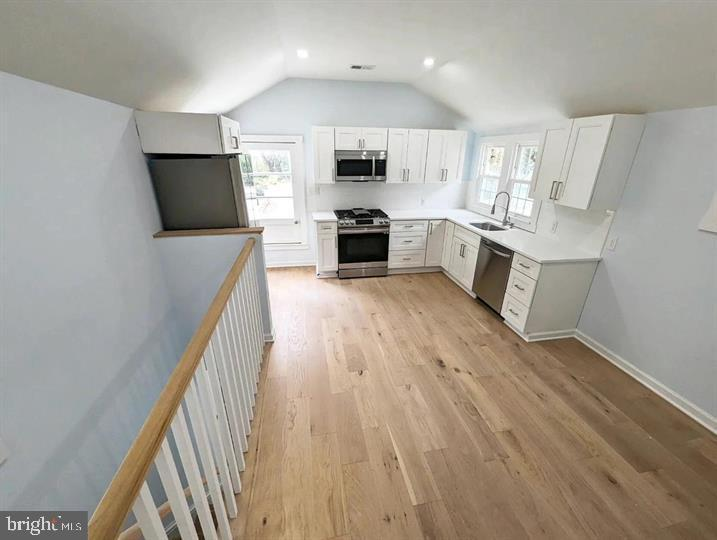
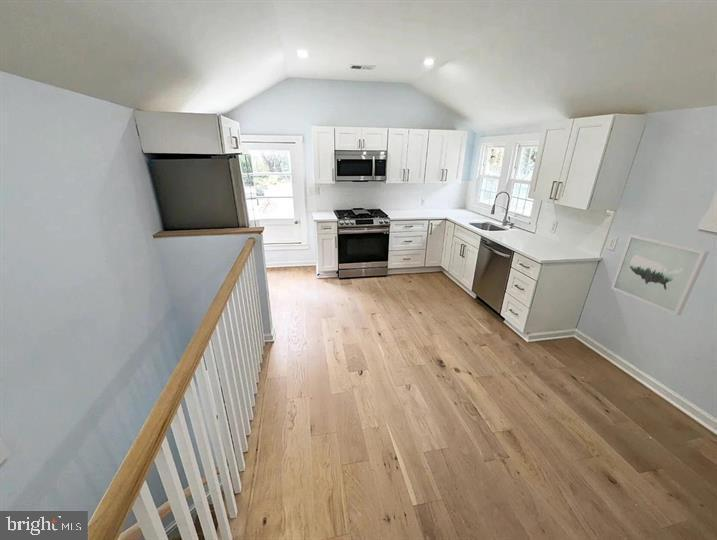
+ wall art (653, 272)
